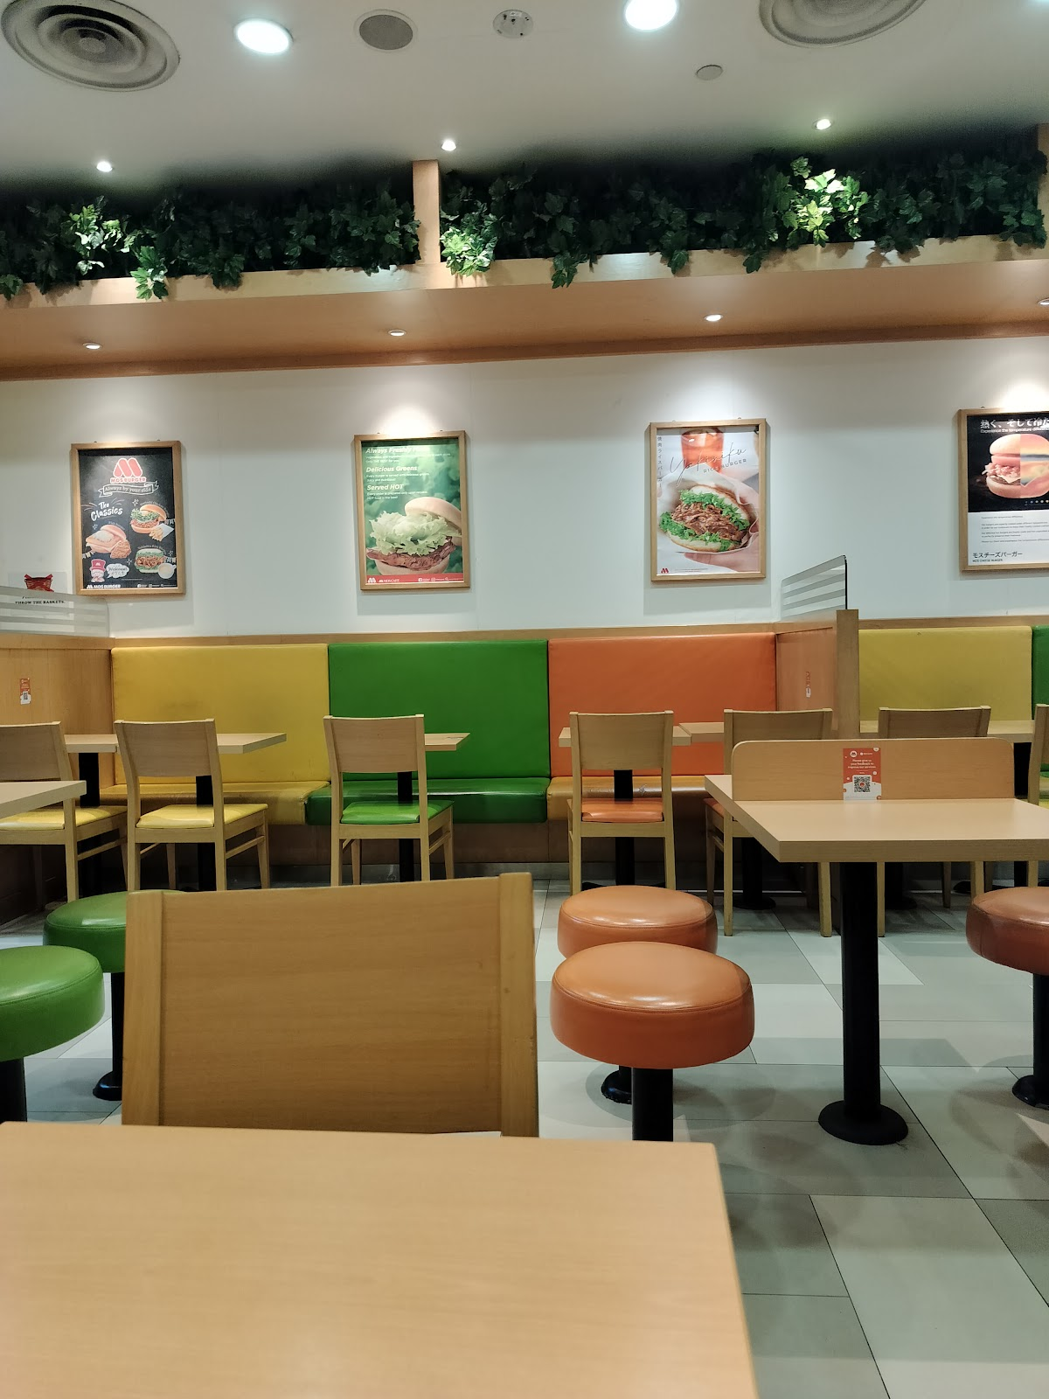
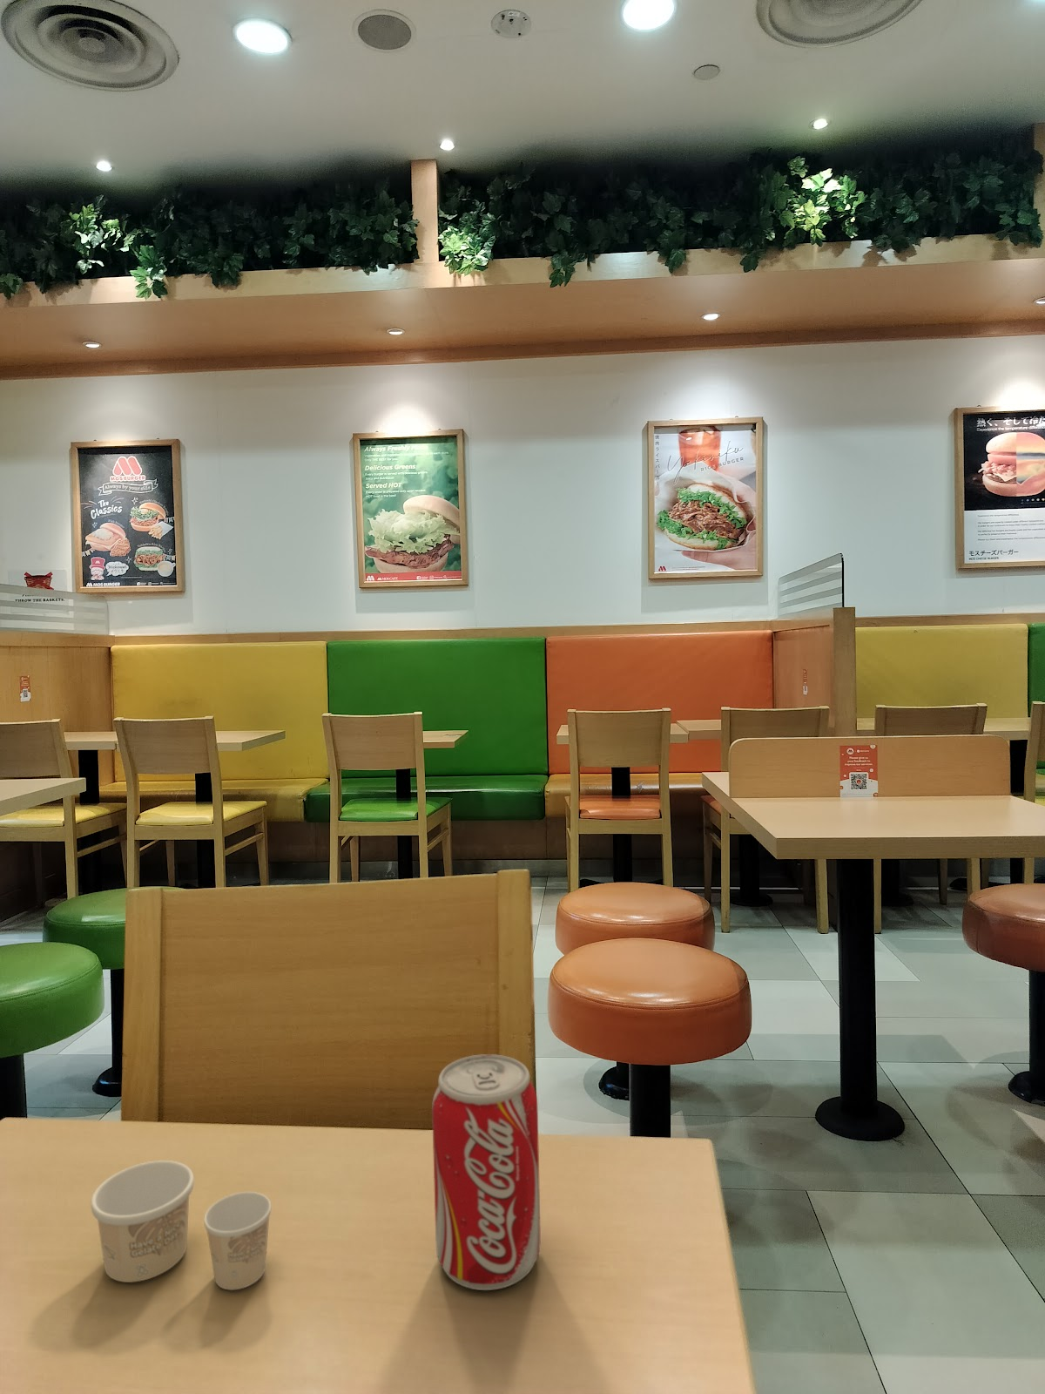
+ beverage can (486, 1166)
+ paper cup (183, 1227)
